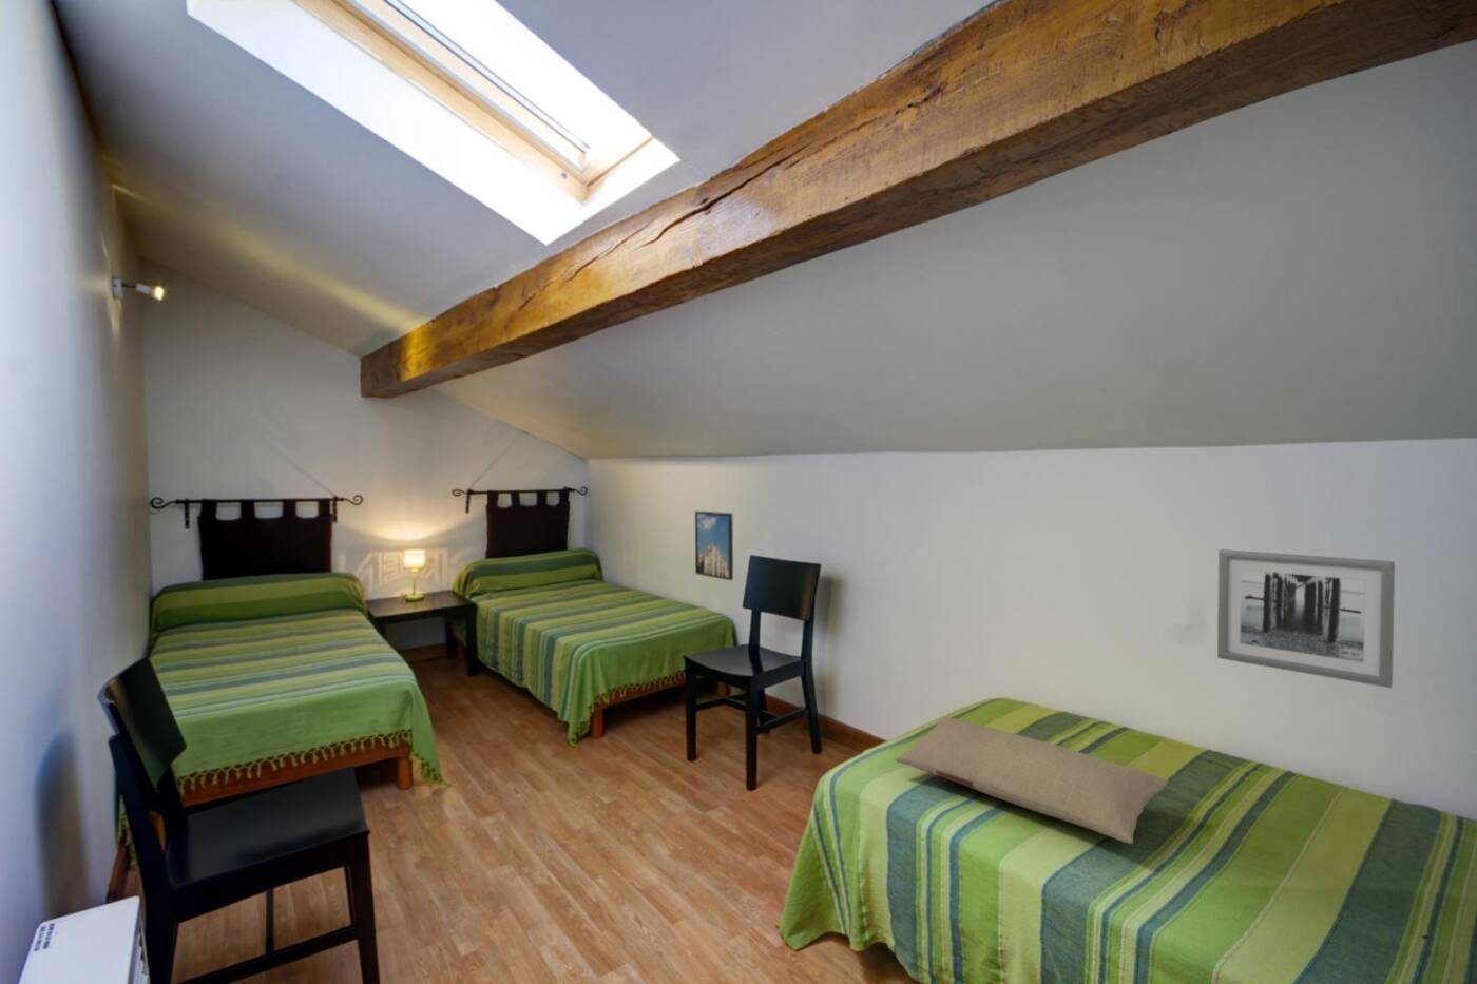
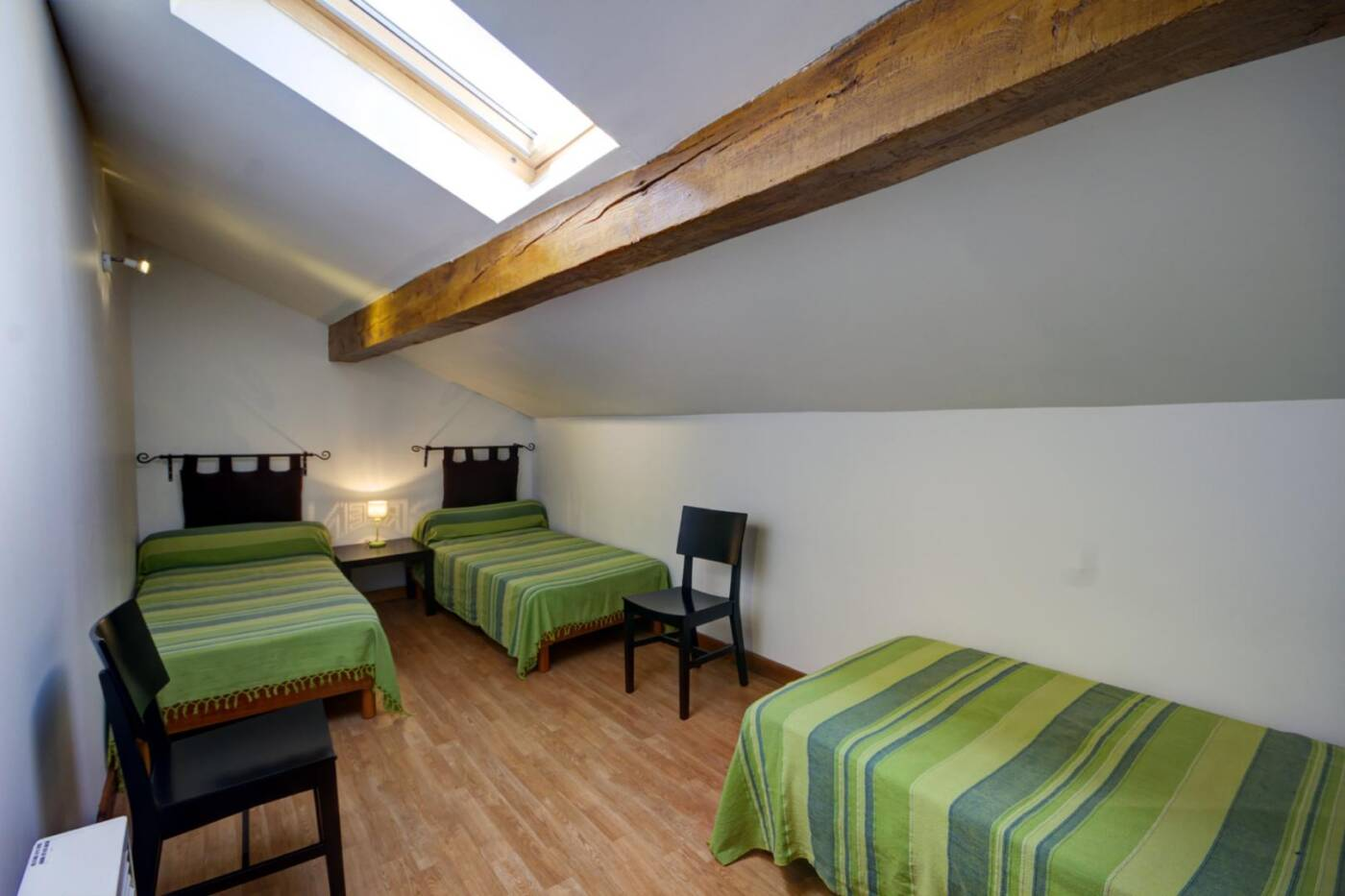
- wall art (1299, 613)
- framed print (713, 545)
- pillow (1020, 770)
